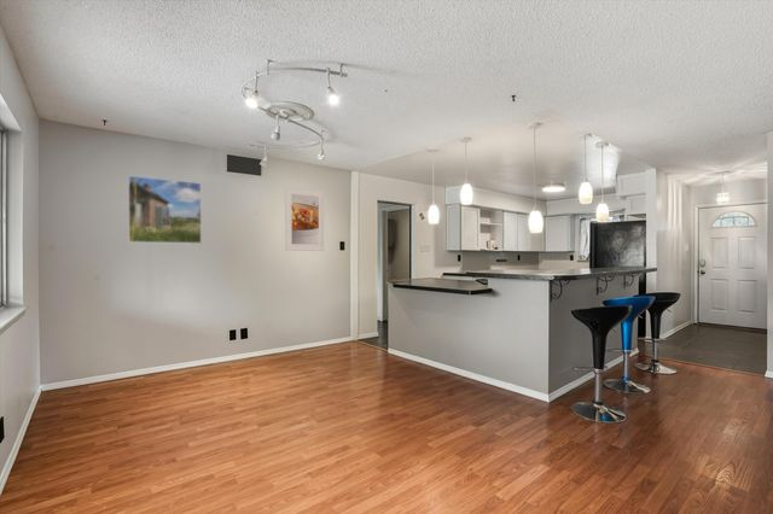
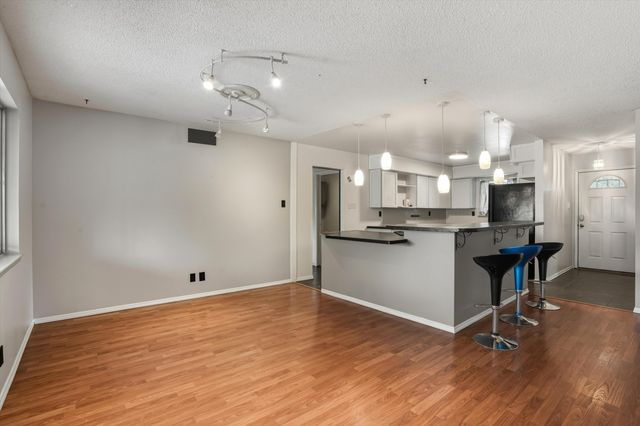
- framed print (304, 220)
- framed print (165, 211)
